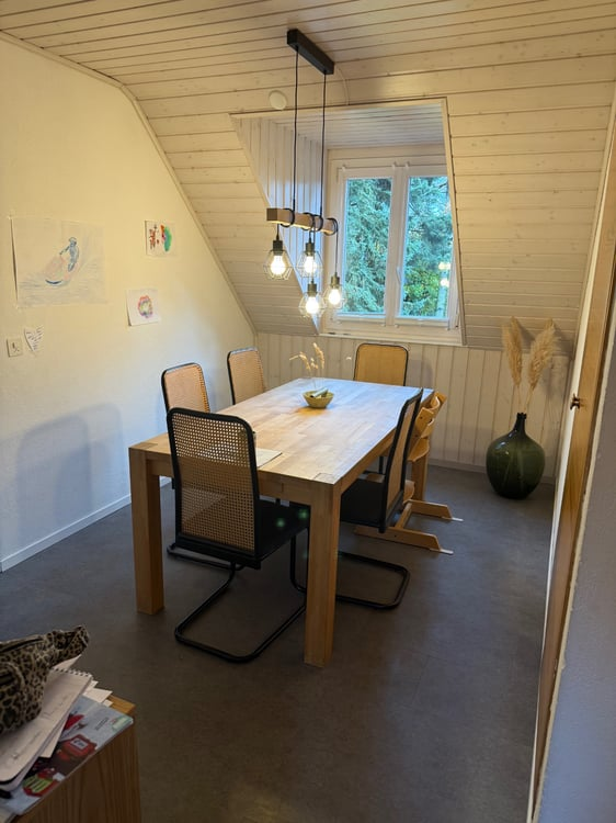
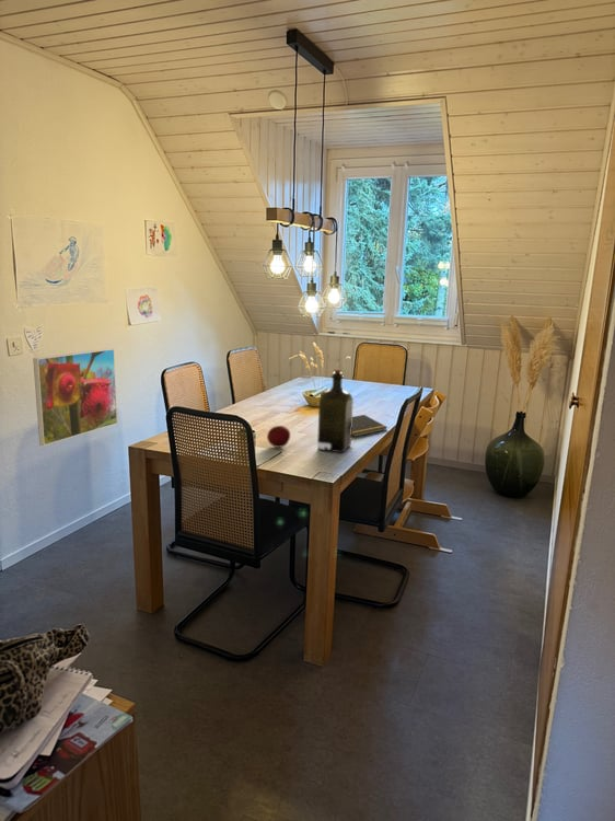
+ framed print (79, 393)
+ liquor (336, 408)
+ fruit (278, 436)
+ notepad (359, 425)
